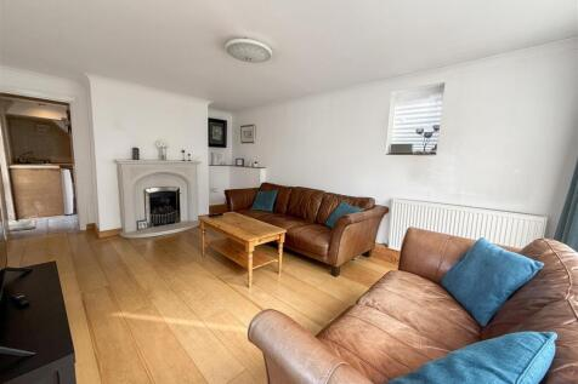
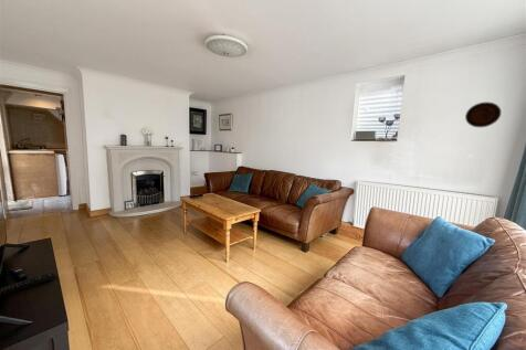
+ decorative plate (482, 115)
+ remote control (25, 284)
